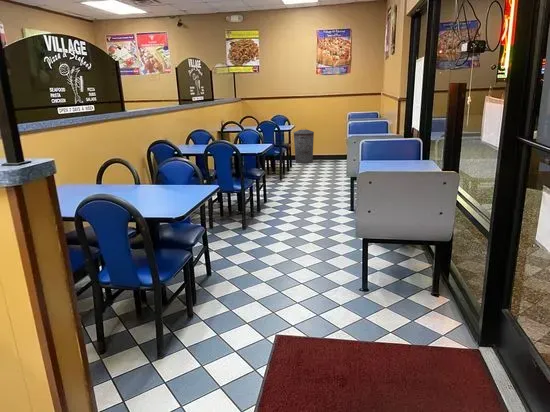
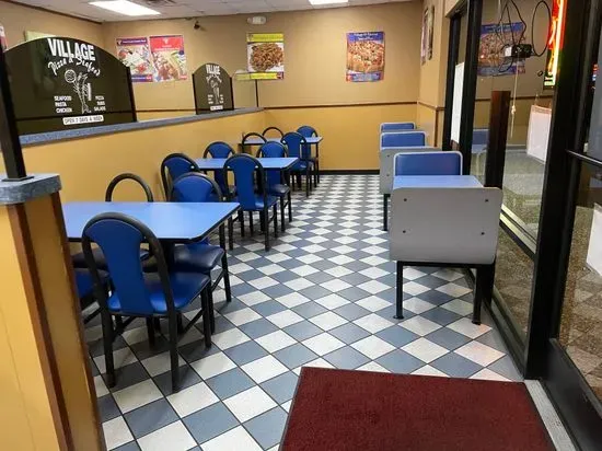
- trash can (303, 145)
